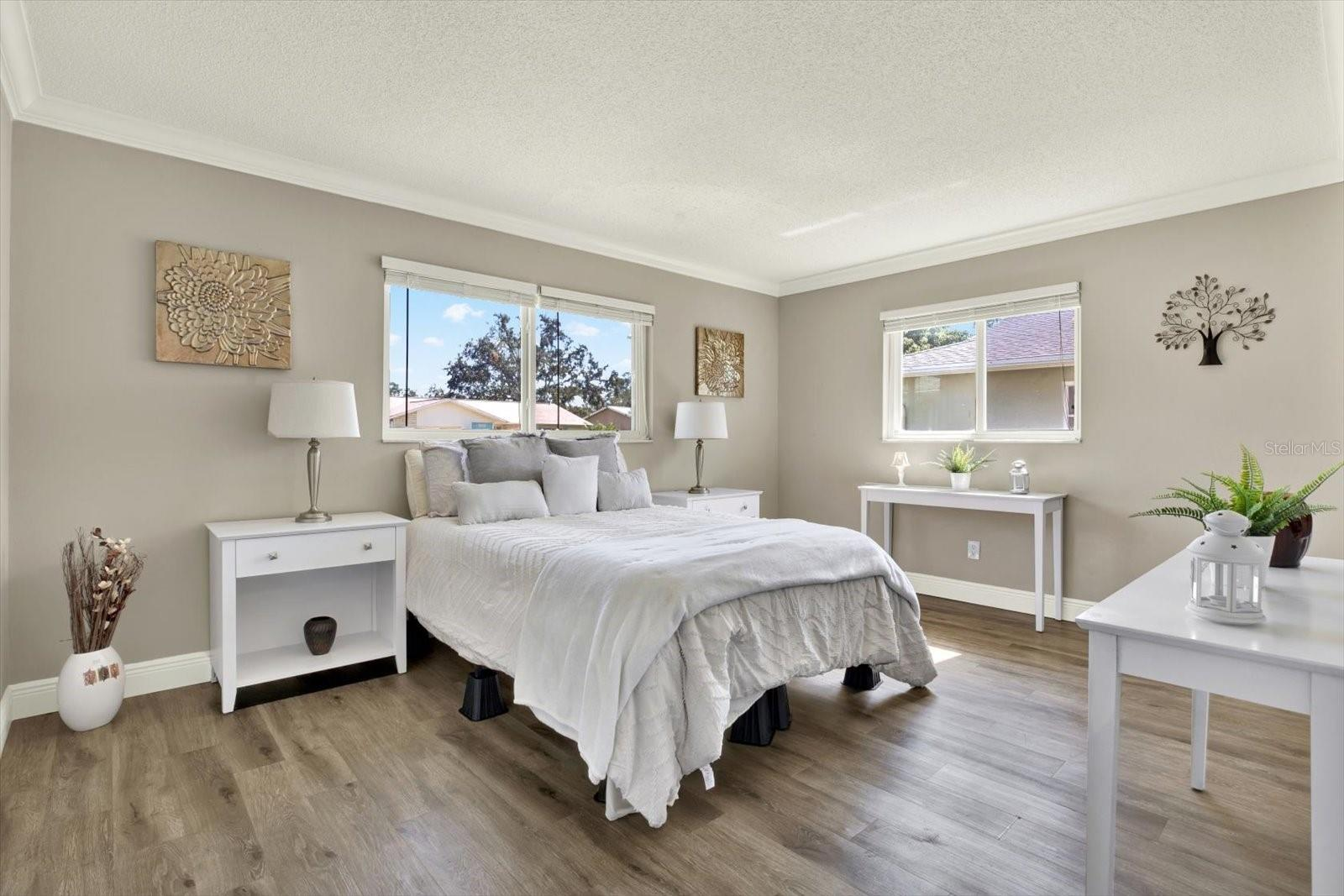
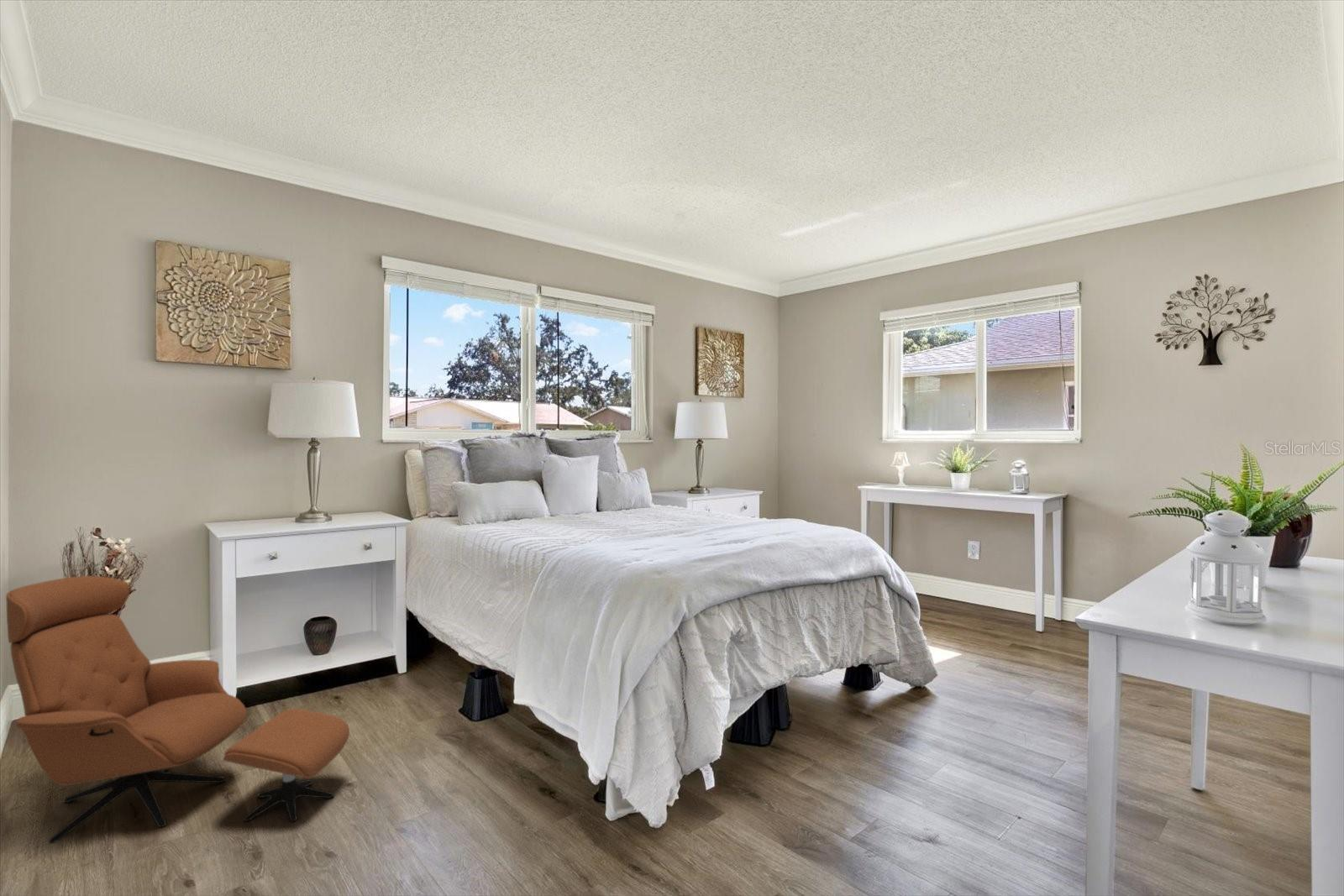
+ armchair (184, 692)
